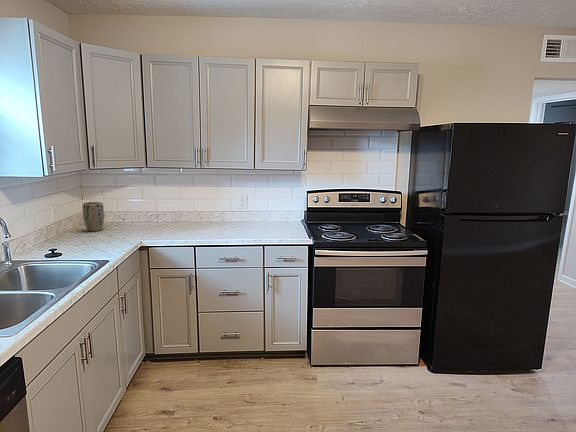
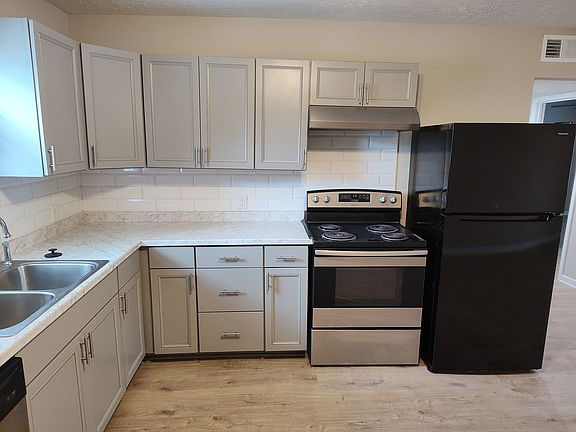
- plant pot (93, 216)
